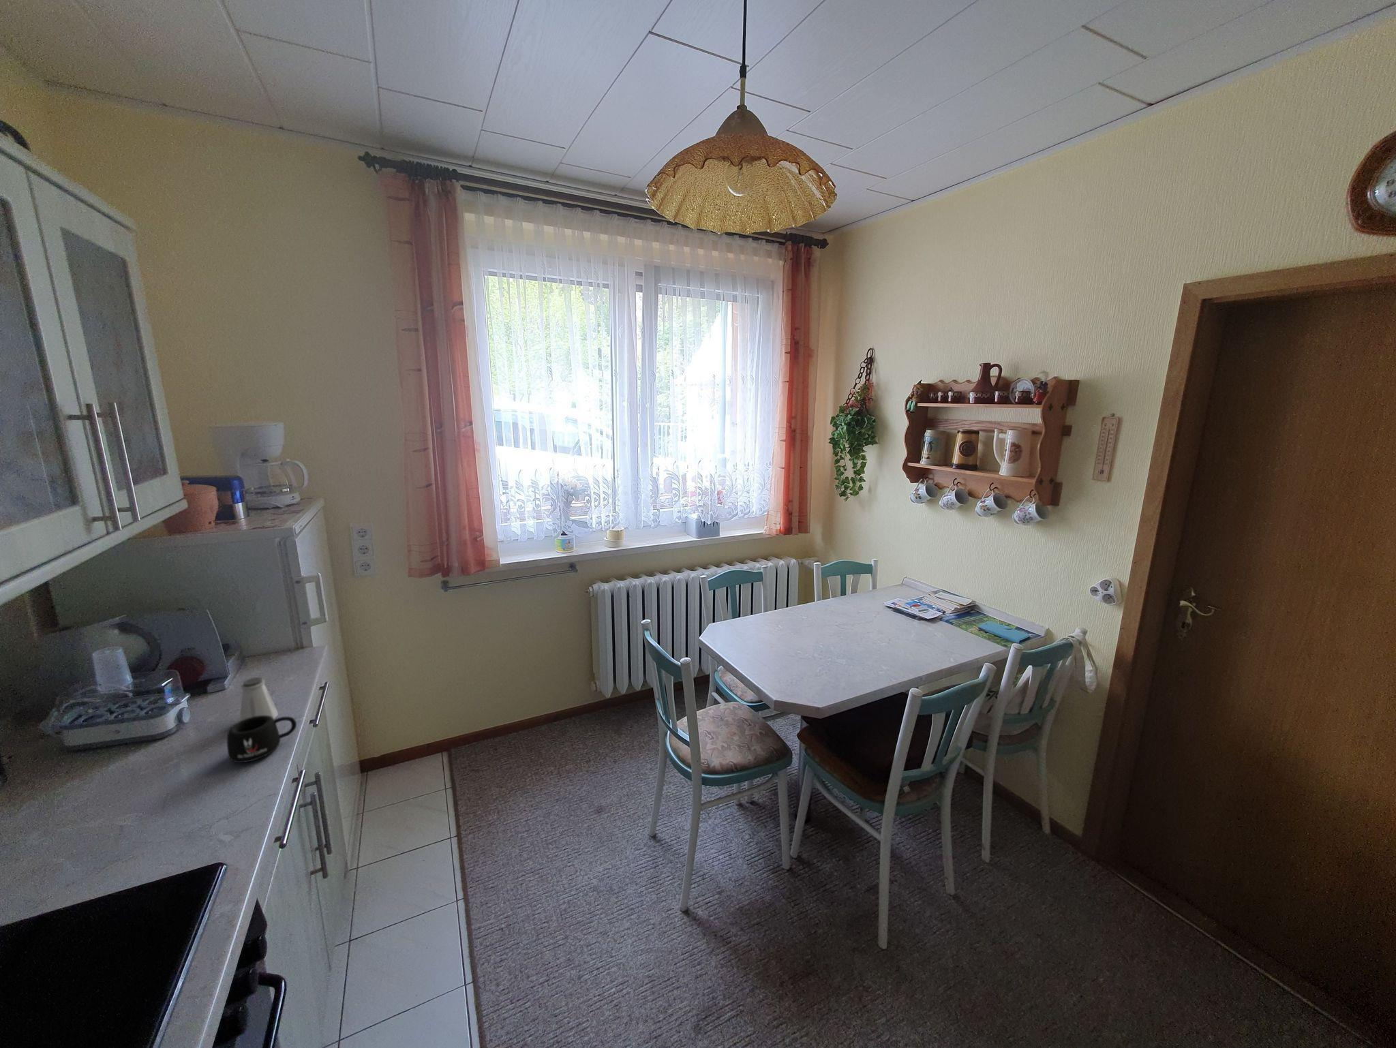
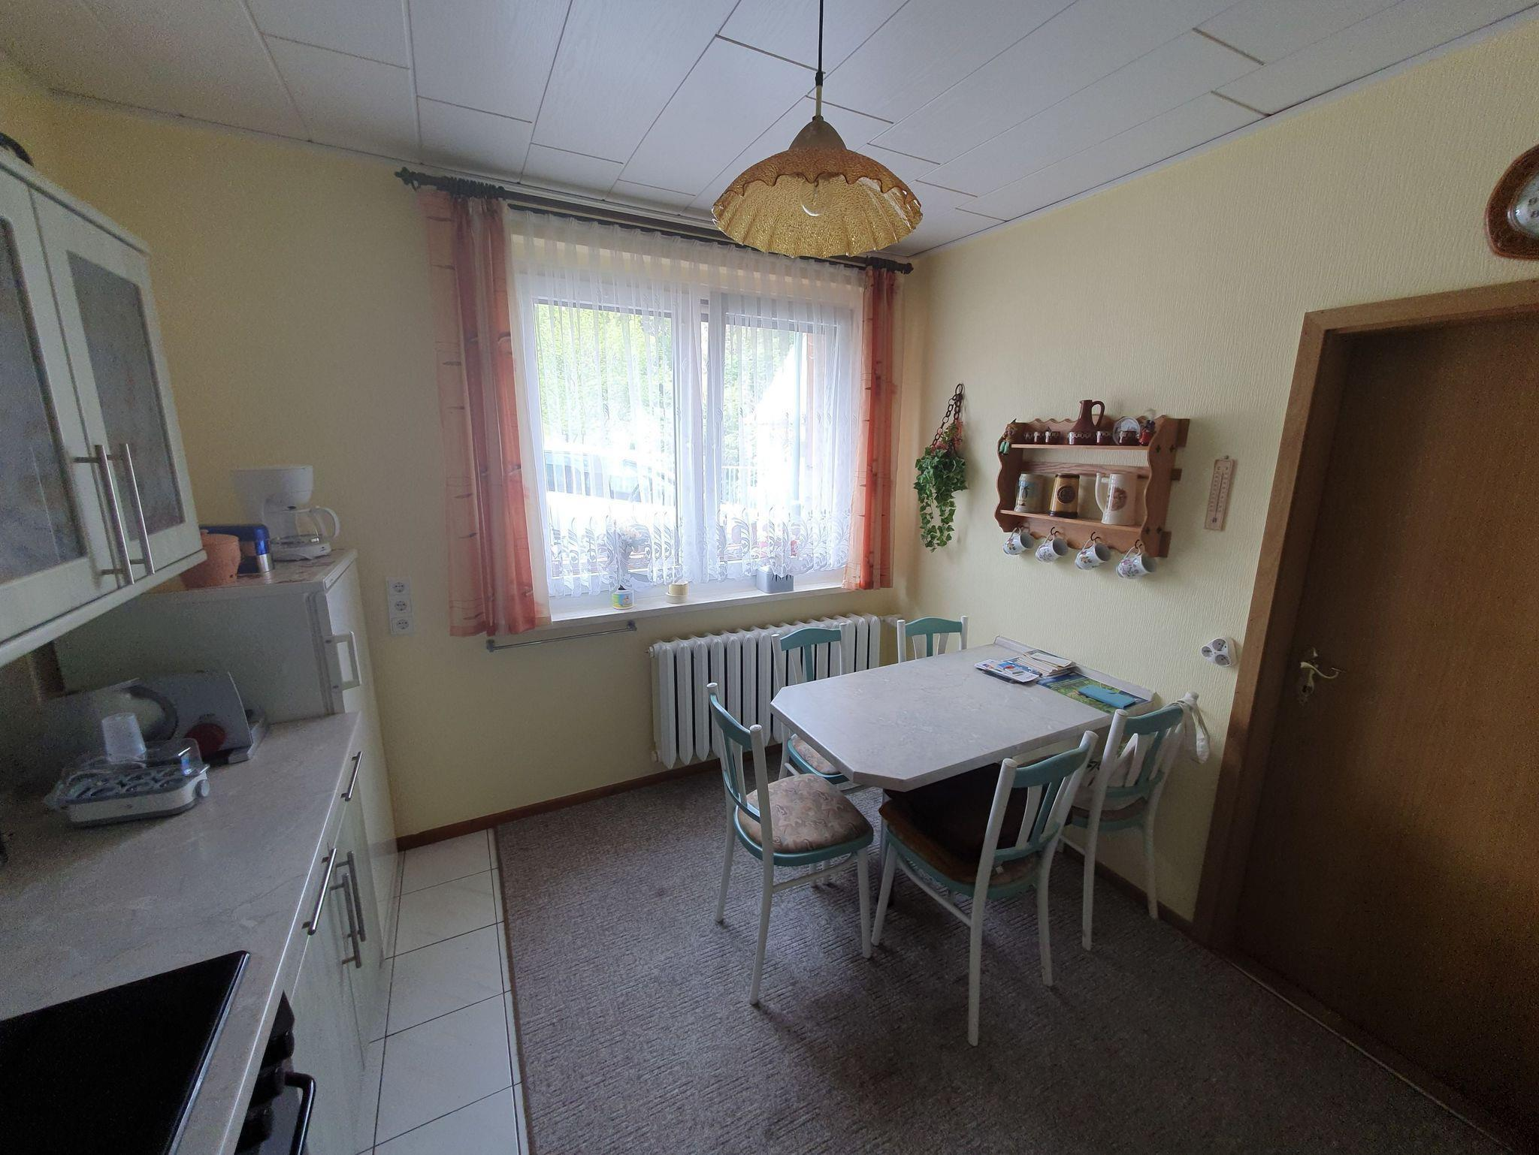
- mug (262, 735)
- saltshaker (255, 700)
